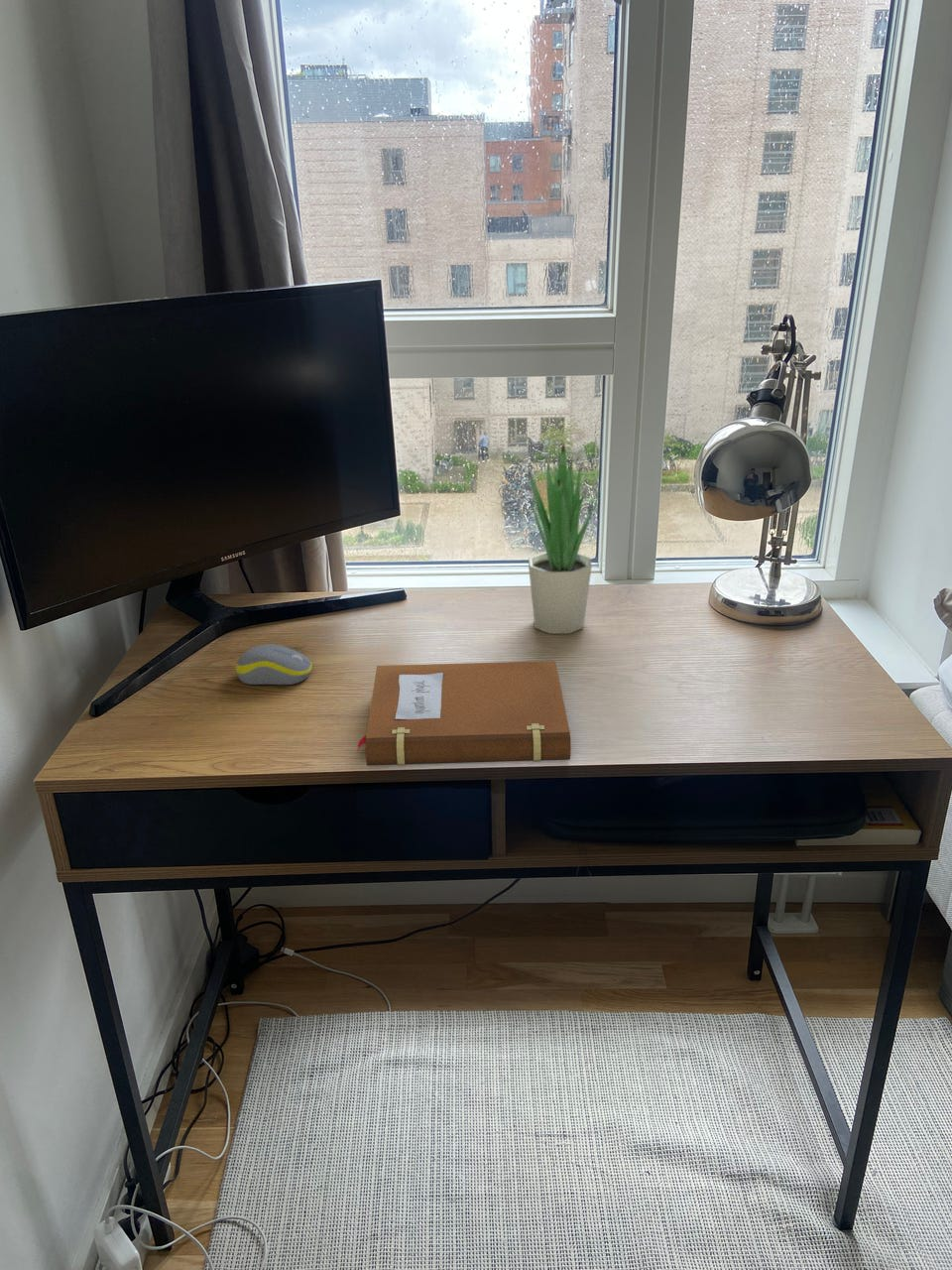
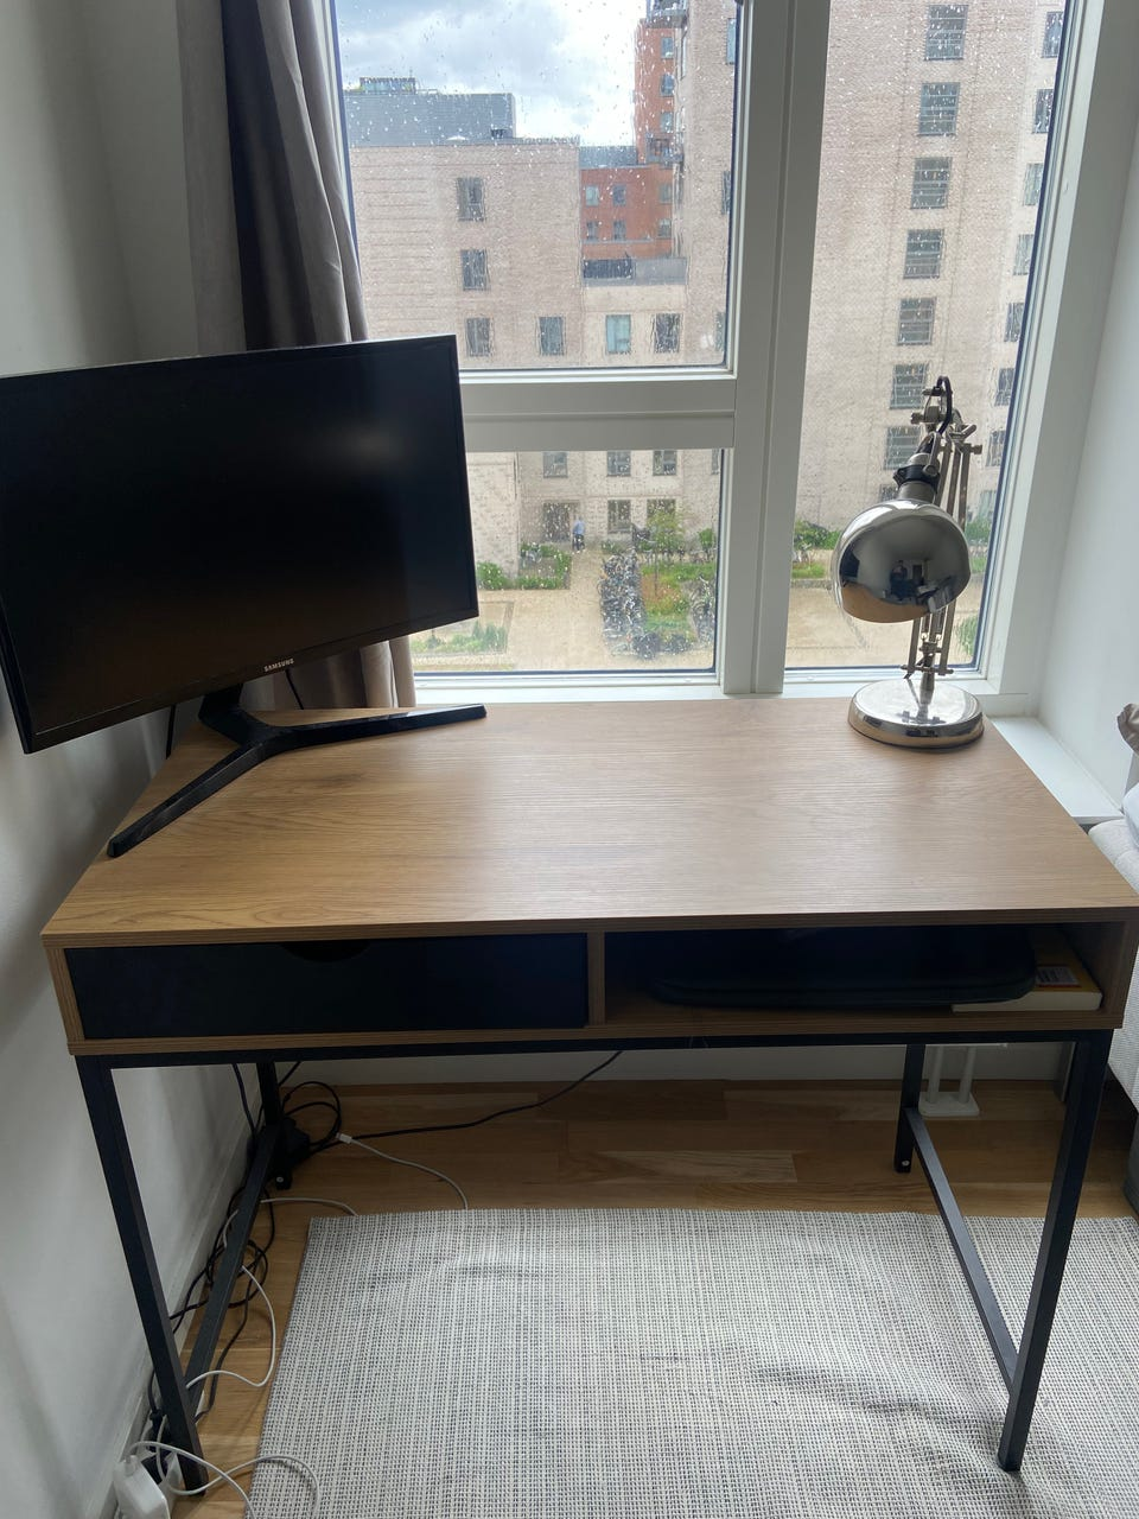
- potted plant (562, 534)
- notebook (462, 711)
- computer mouse (273, 662)
